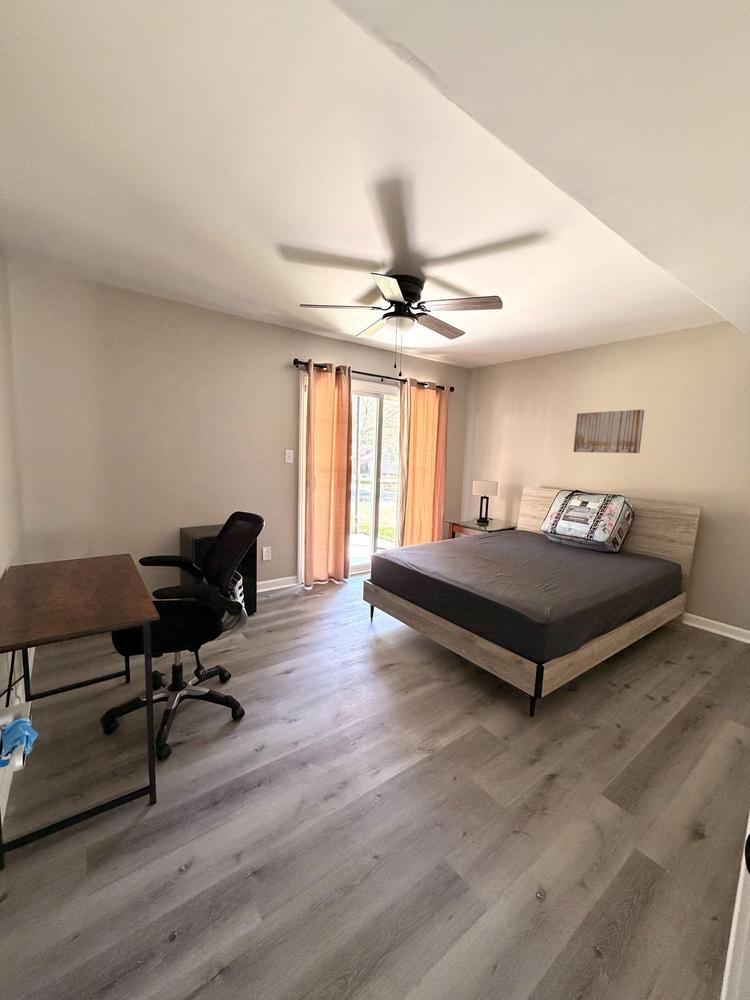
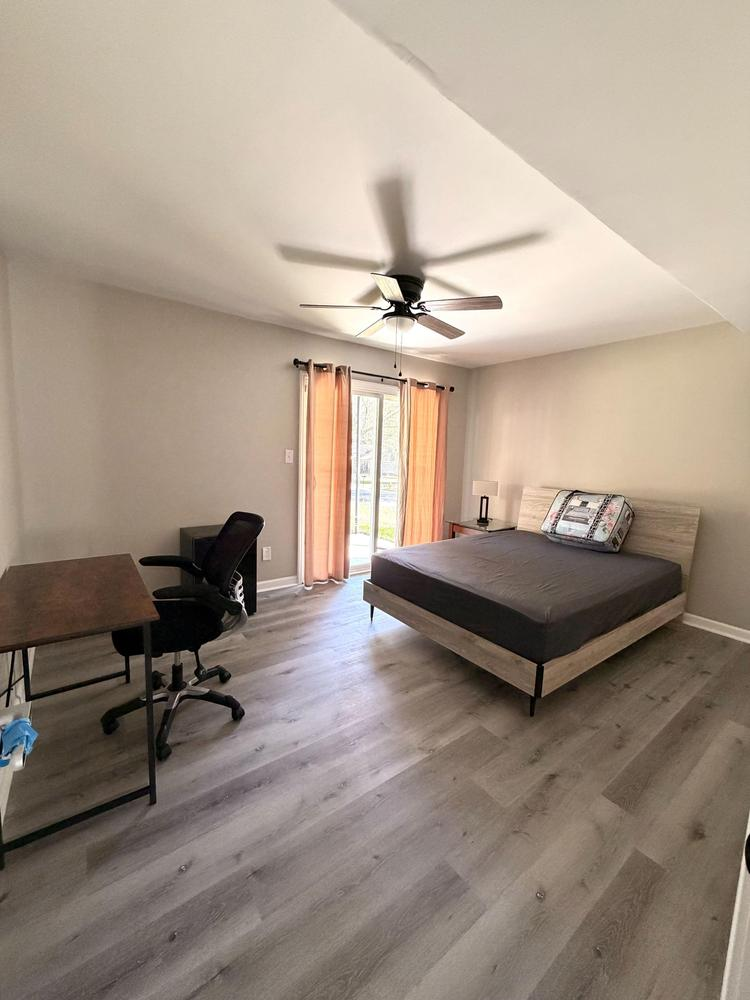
- wall art (606, 432)
